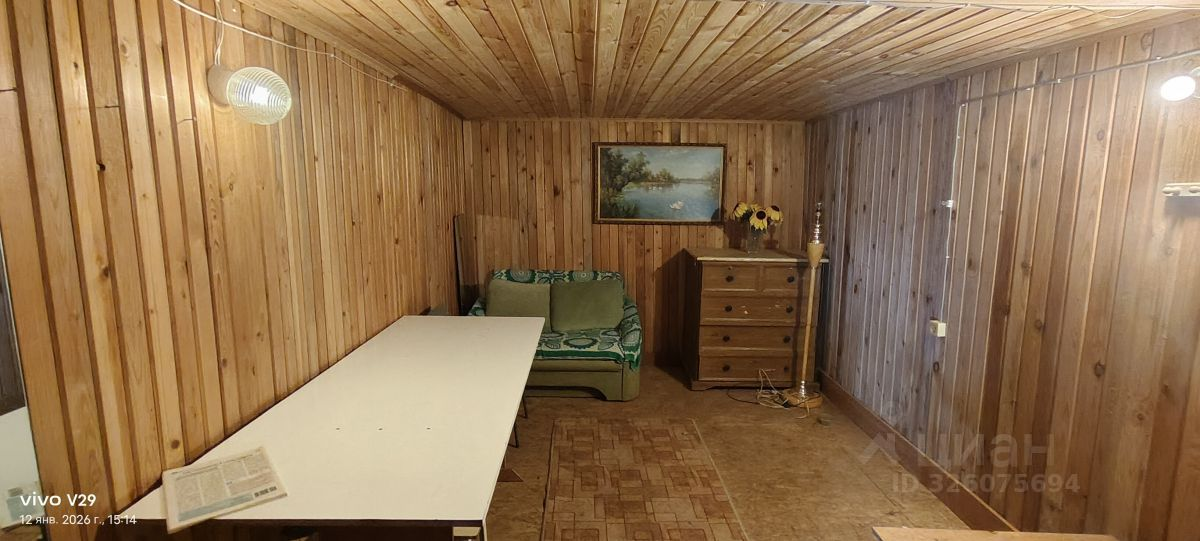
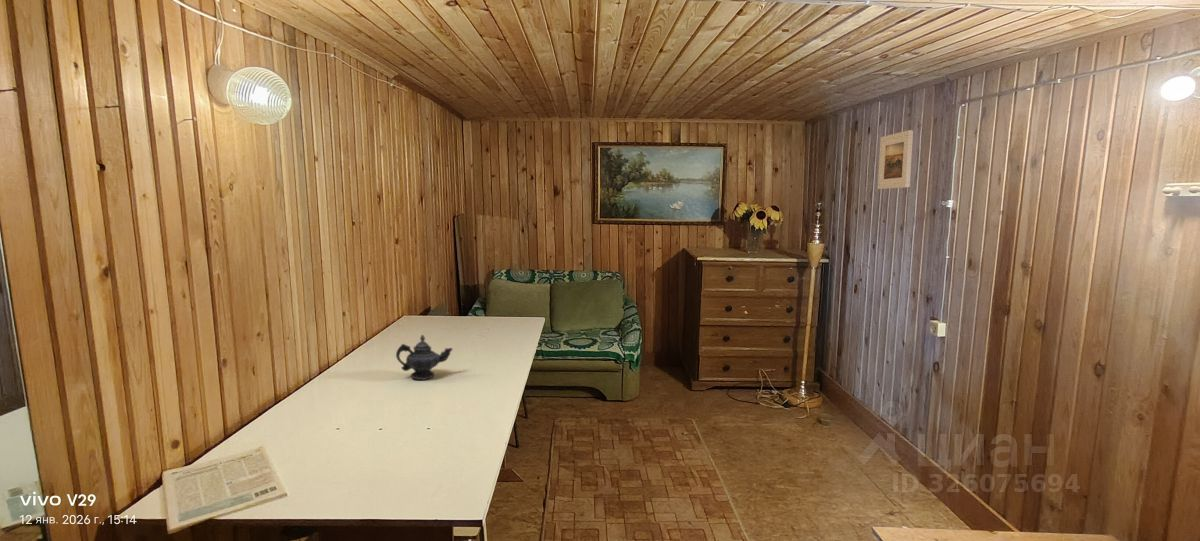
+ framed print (894, 161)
+ teapot (424, 355)
